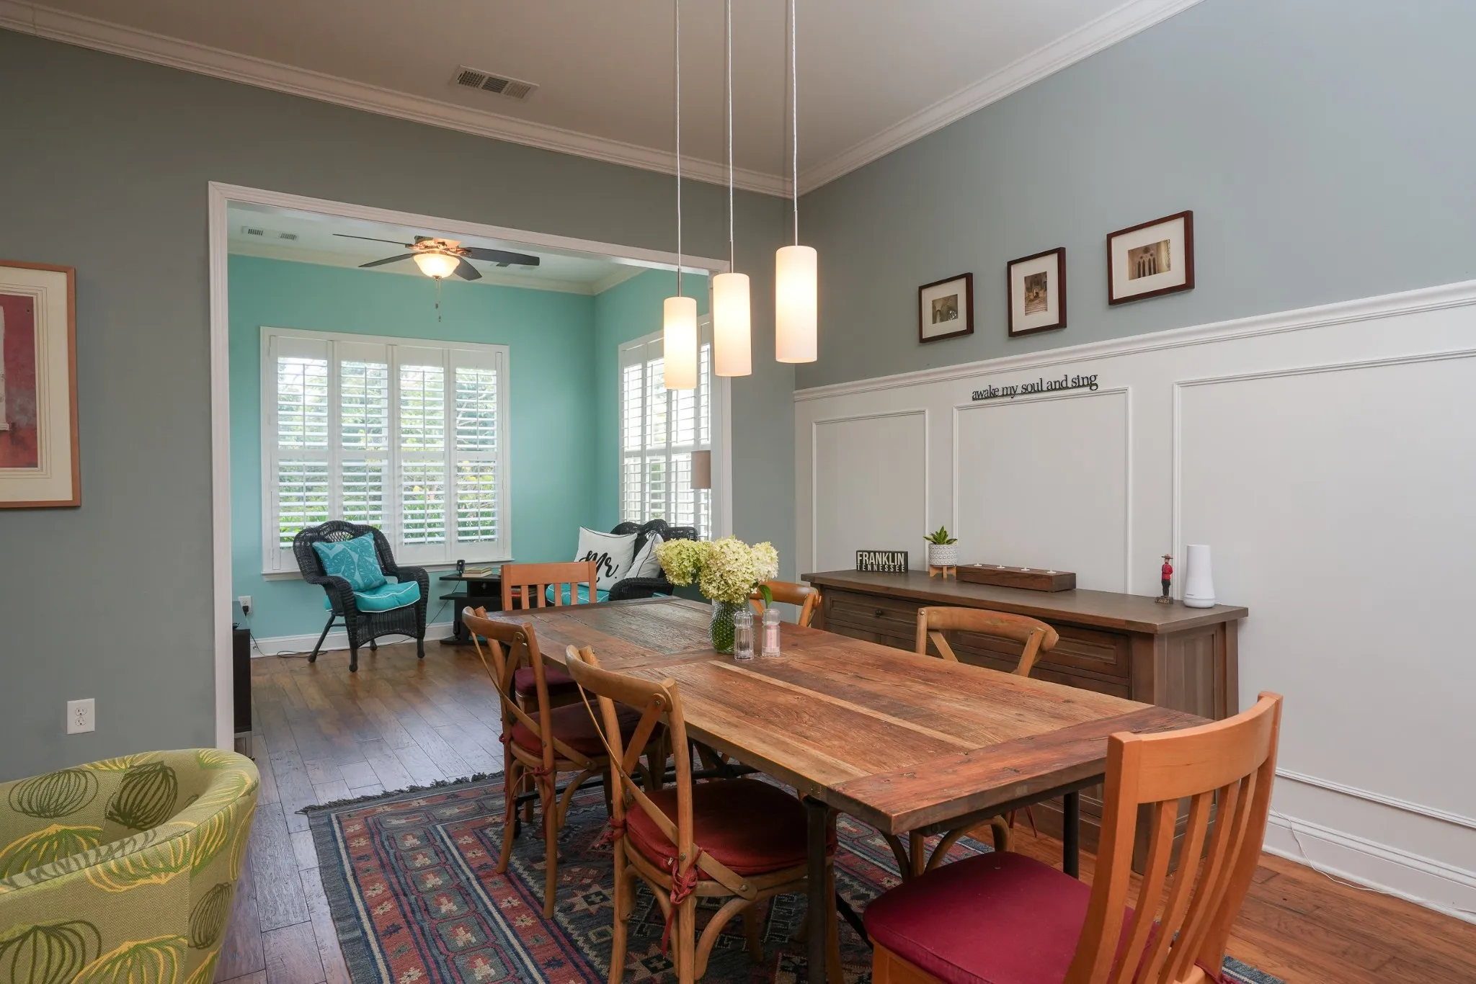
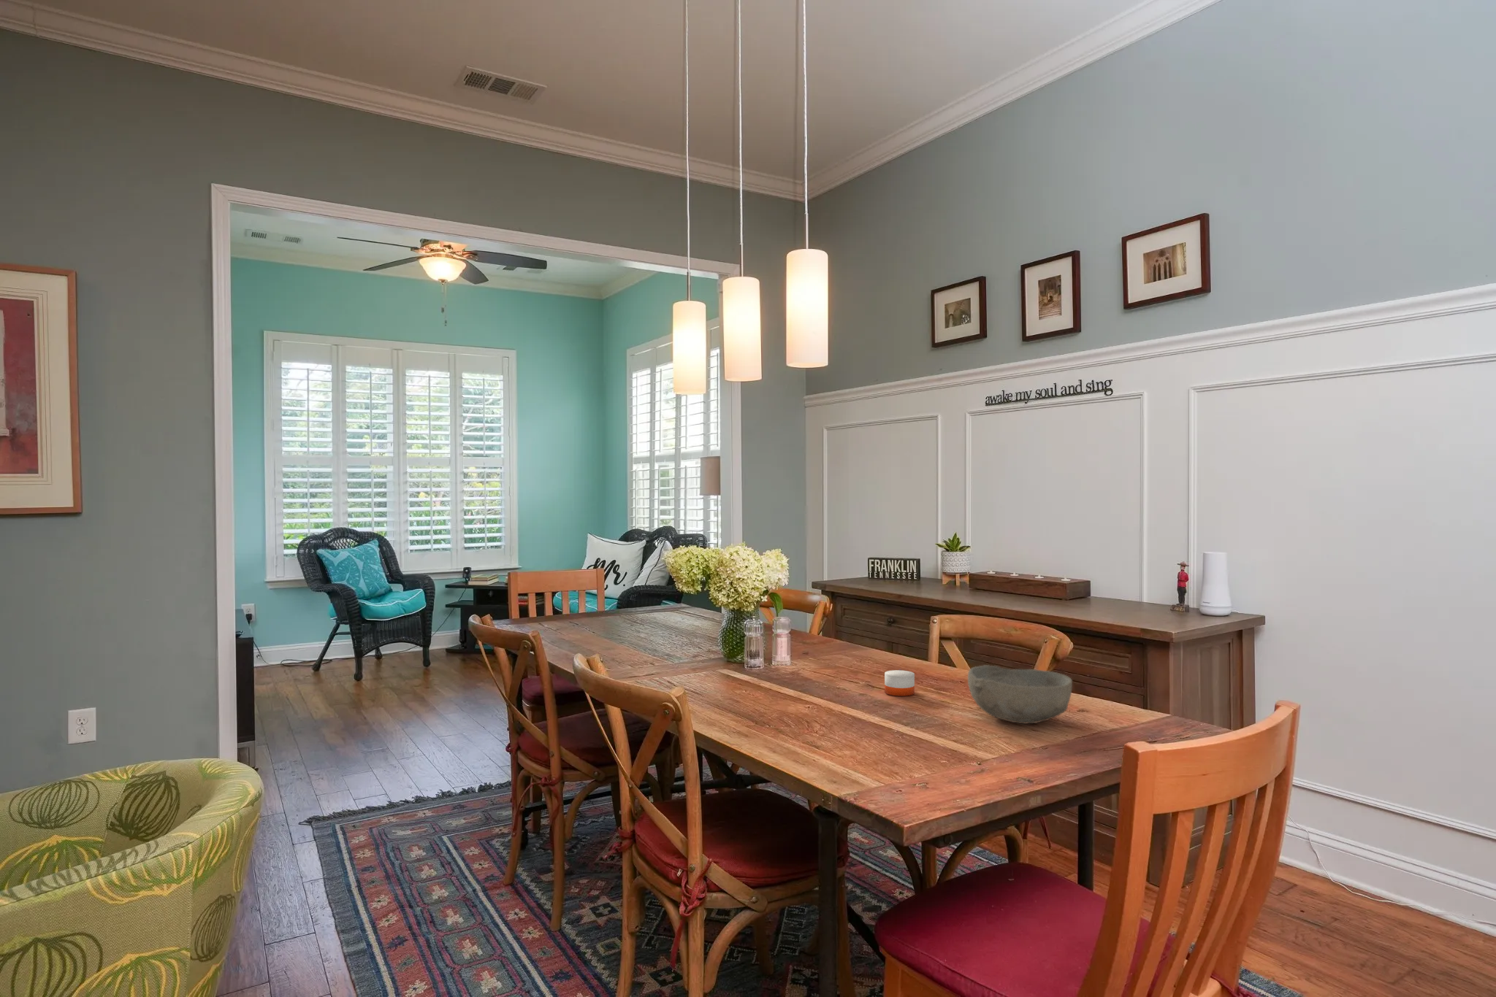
+ bowl (1018, 697)
+ candle (899, 672)
